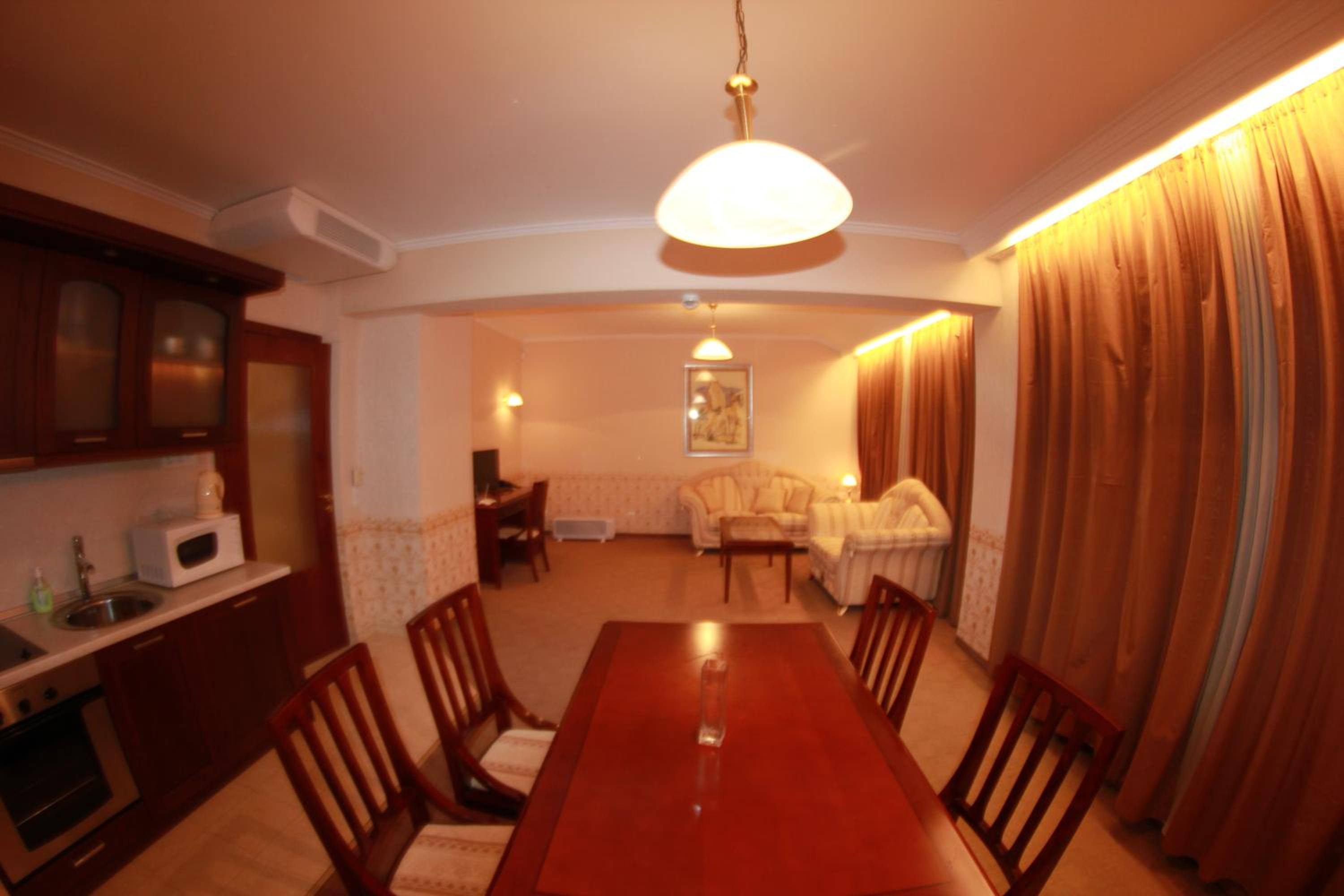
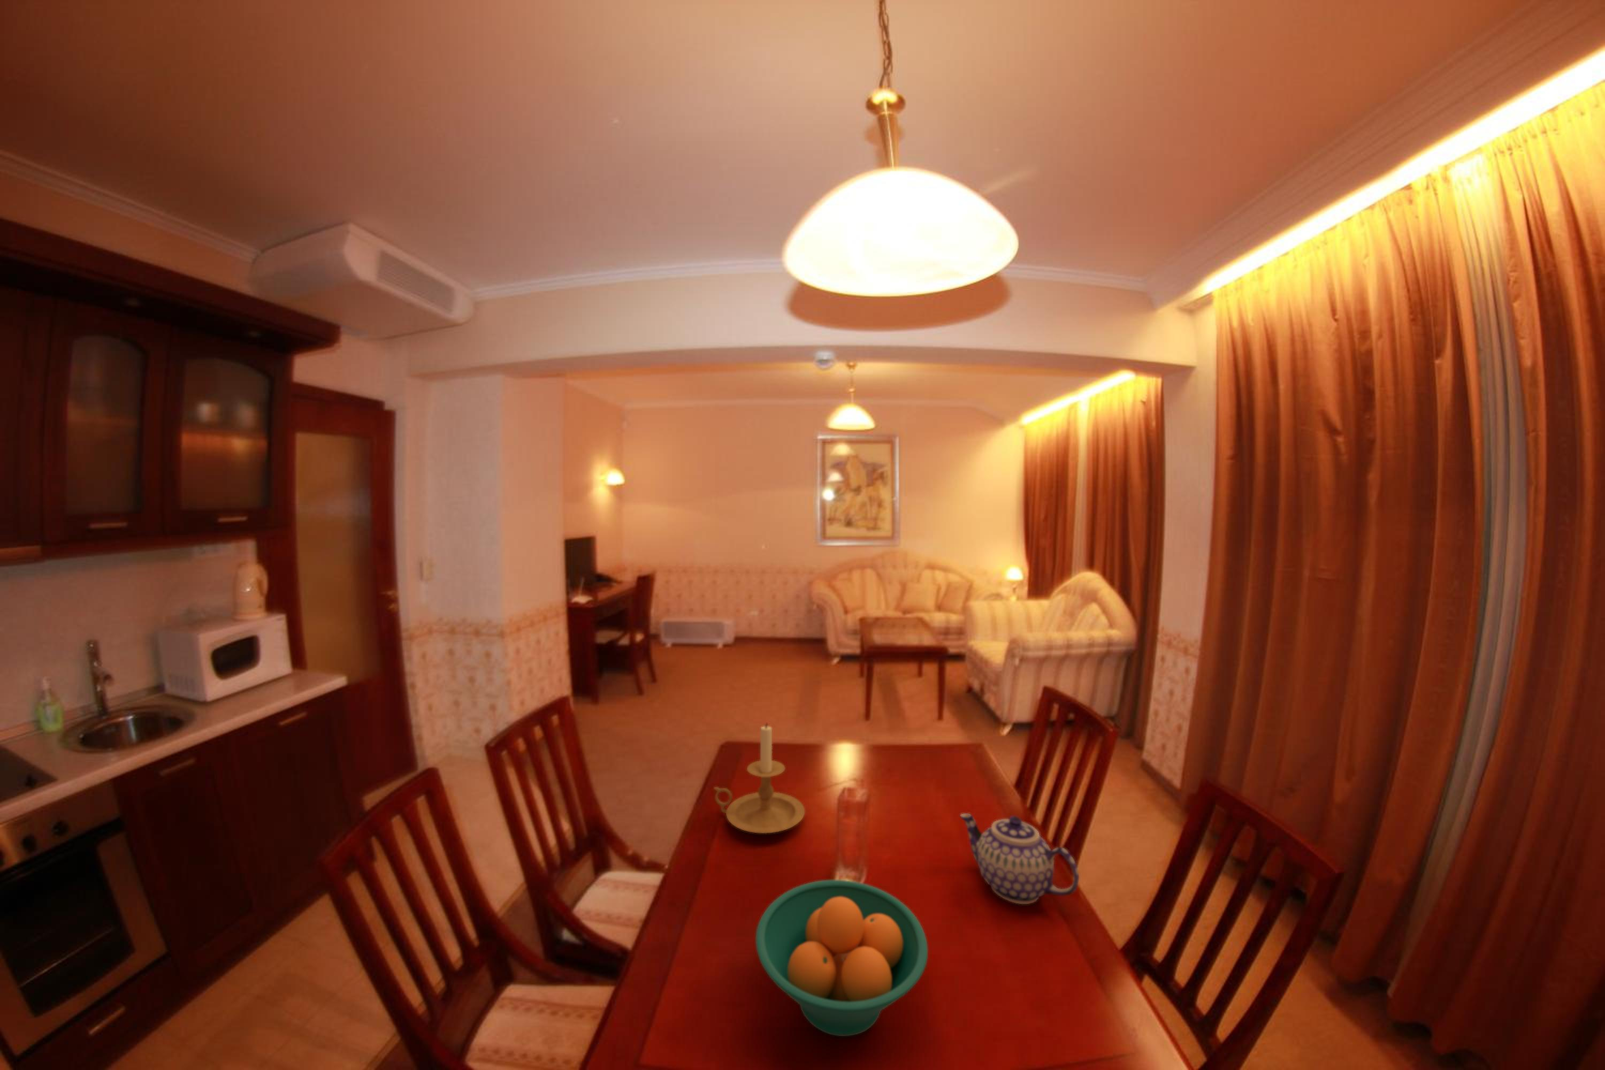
+ candle holder (765, 771)
+ fruit bowl (841, 952)
+ teapot (1014, 853)
